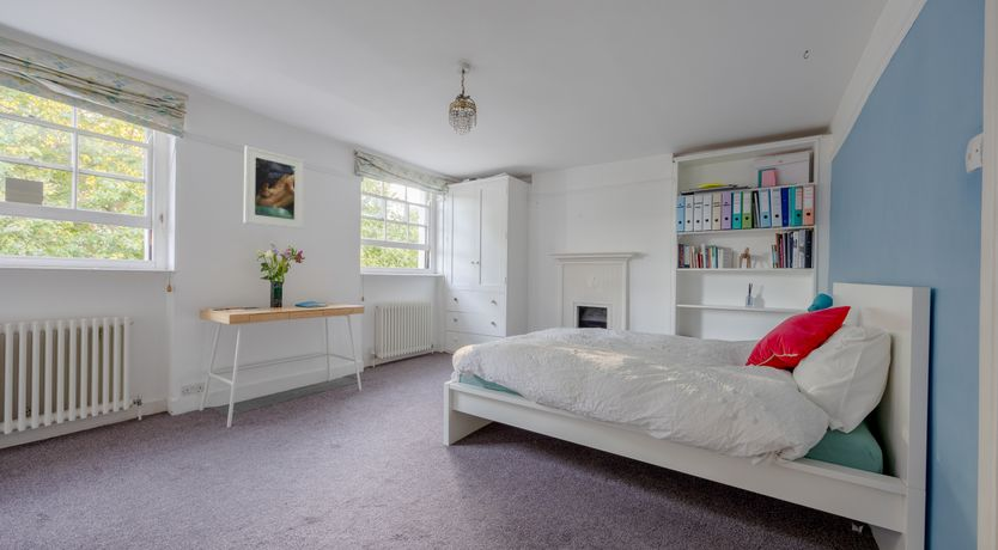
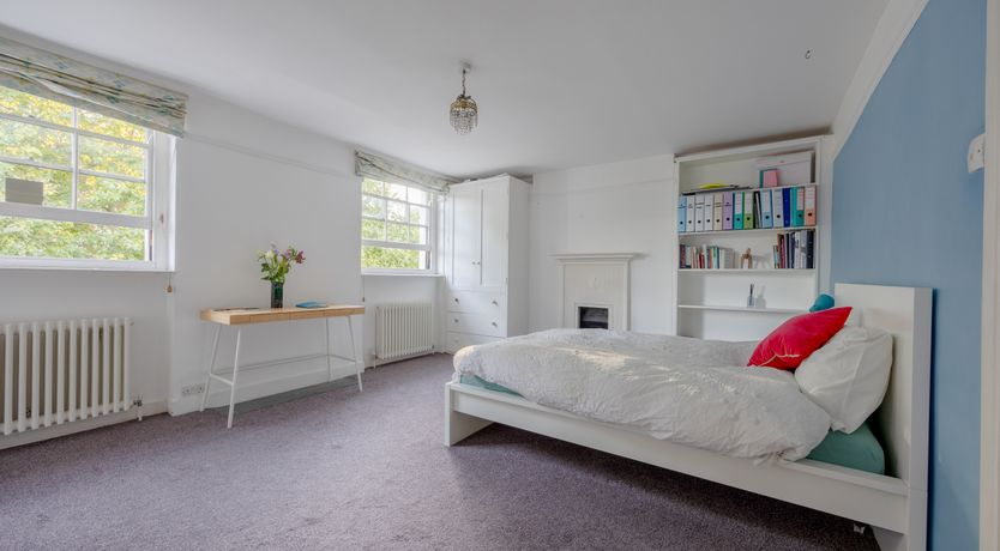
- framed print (275, 189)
